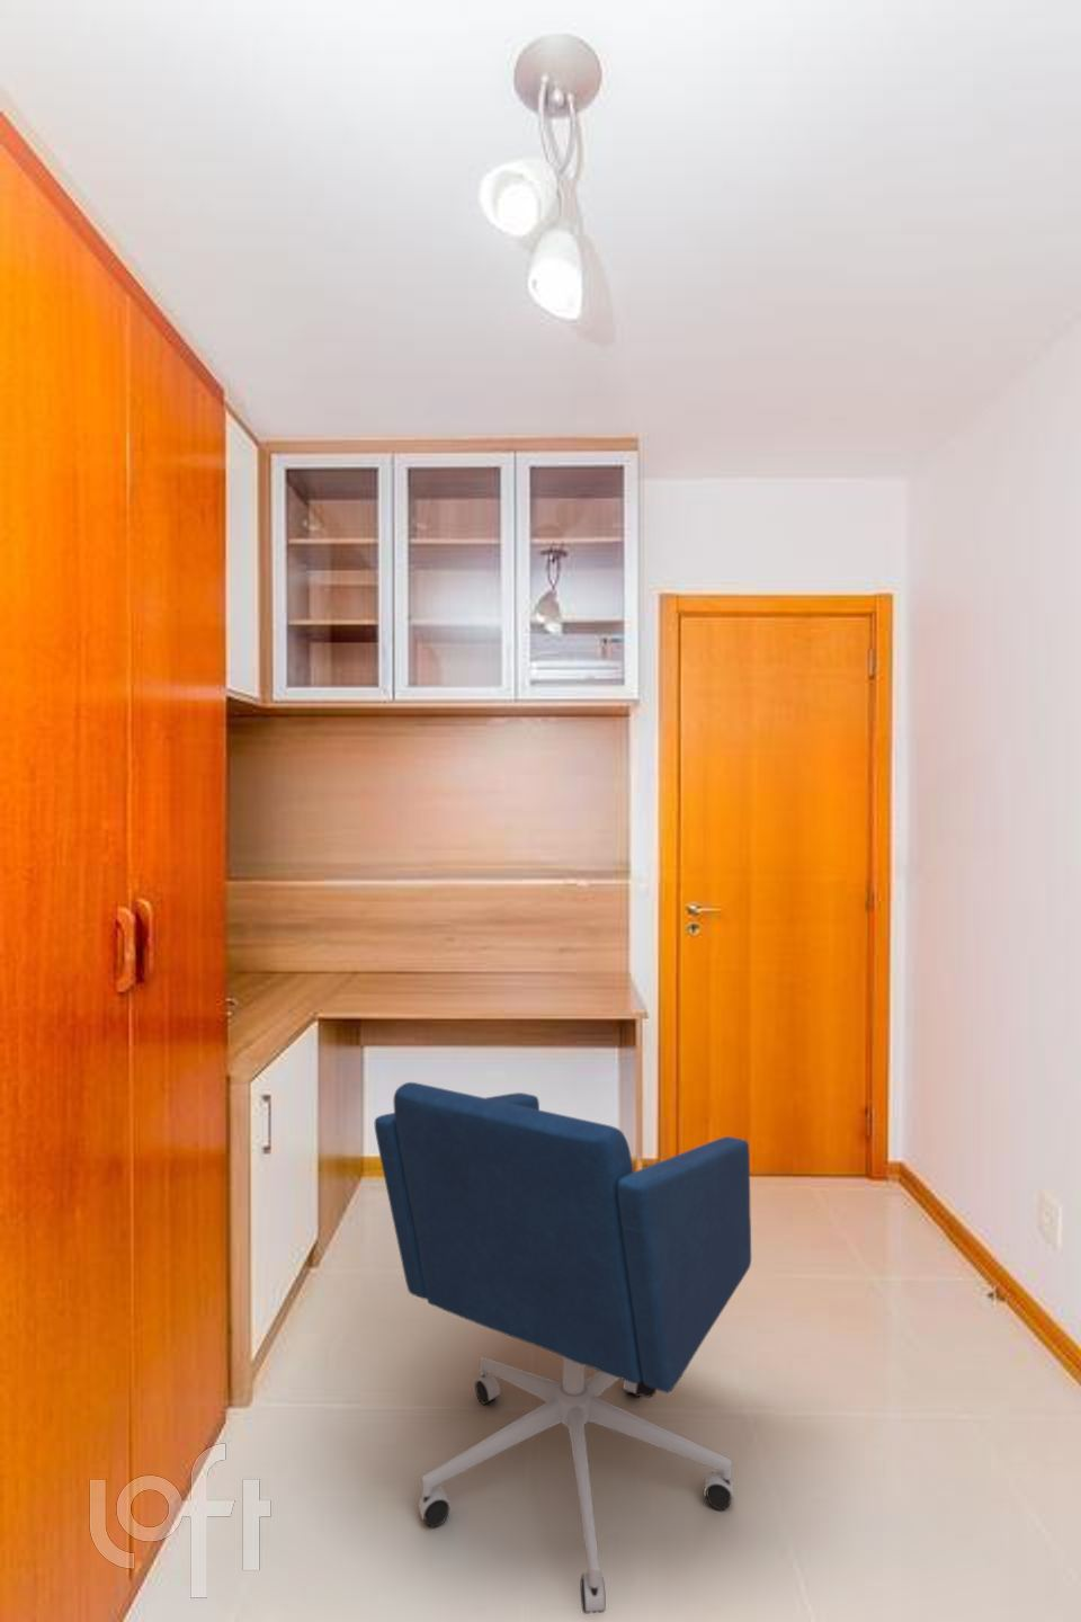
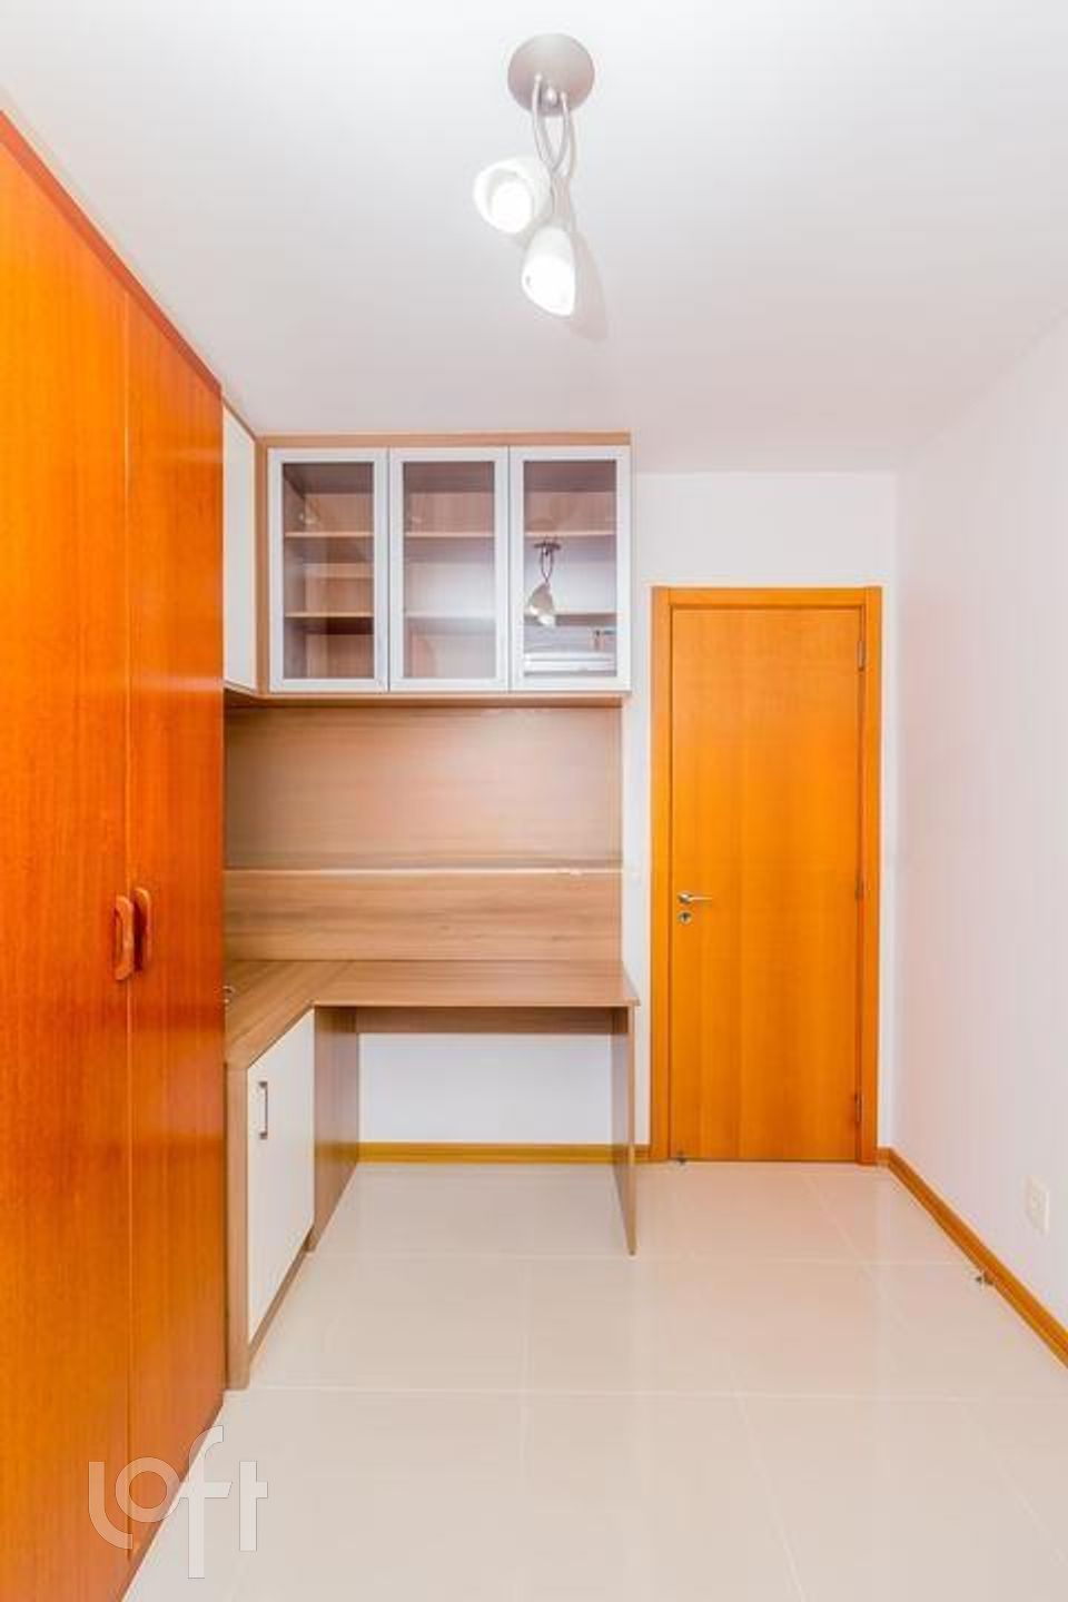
- office chair (571, 1273)
